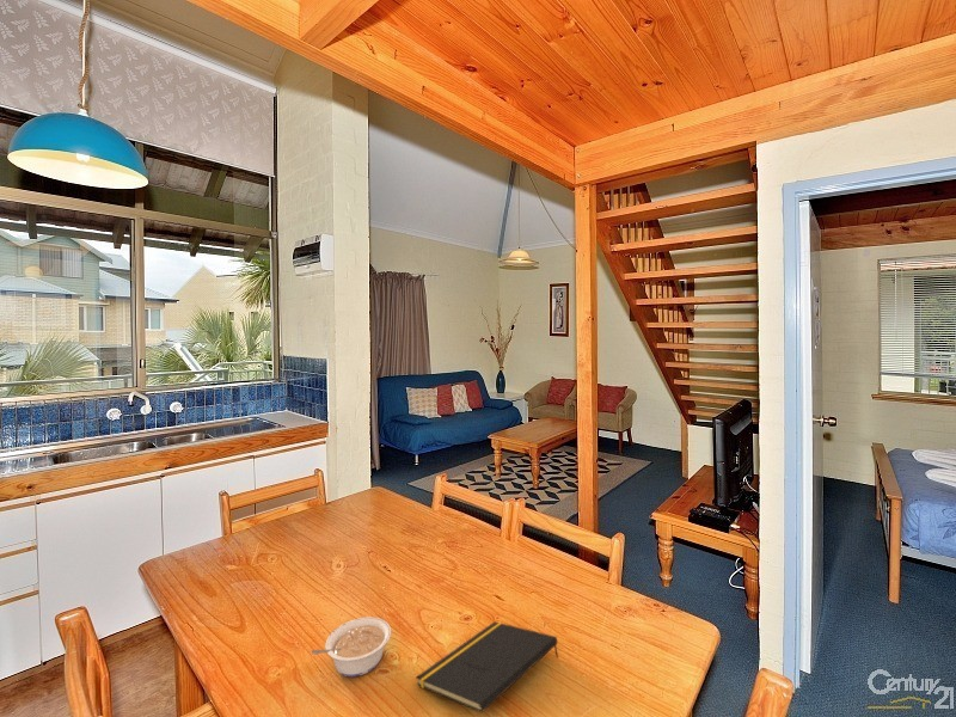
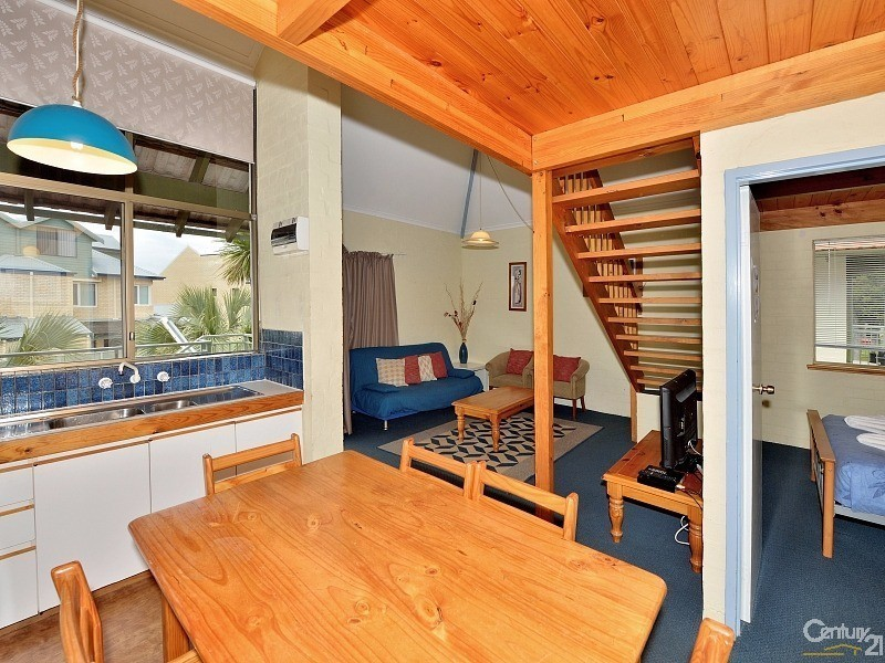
- legume (357, 648)
- notepad (489, 660)
